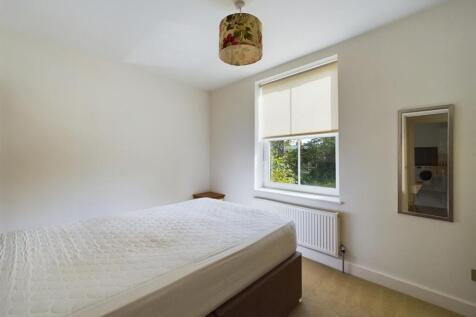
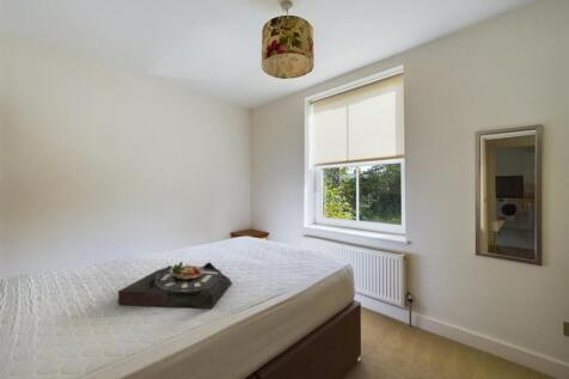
+ serving tray (185, 275)
